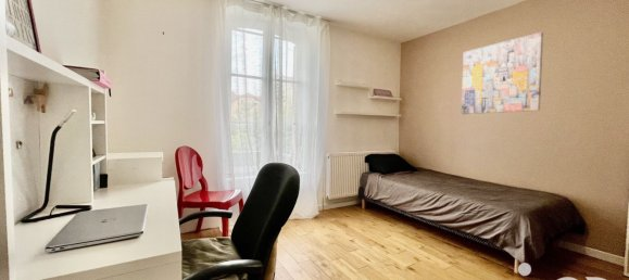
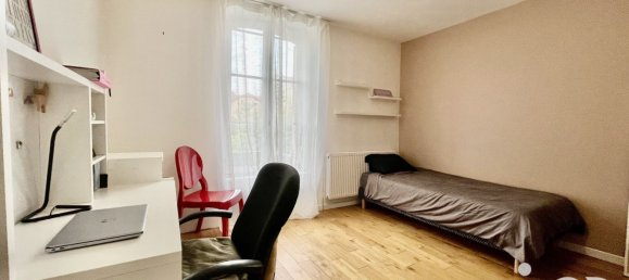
- wall art (498, 78)
